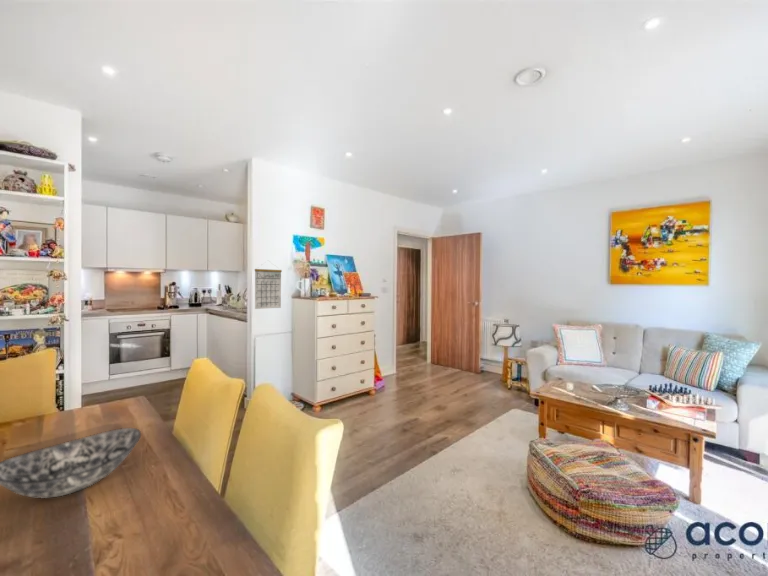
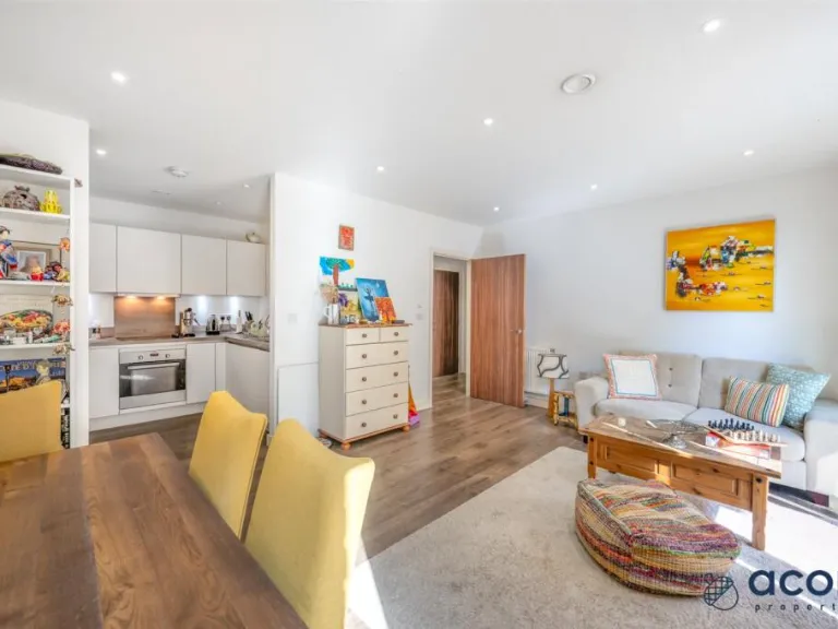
- calendar (268, 284)
- bowl (73, 466)
